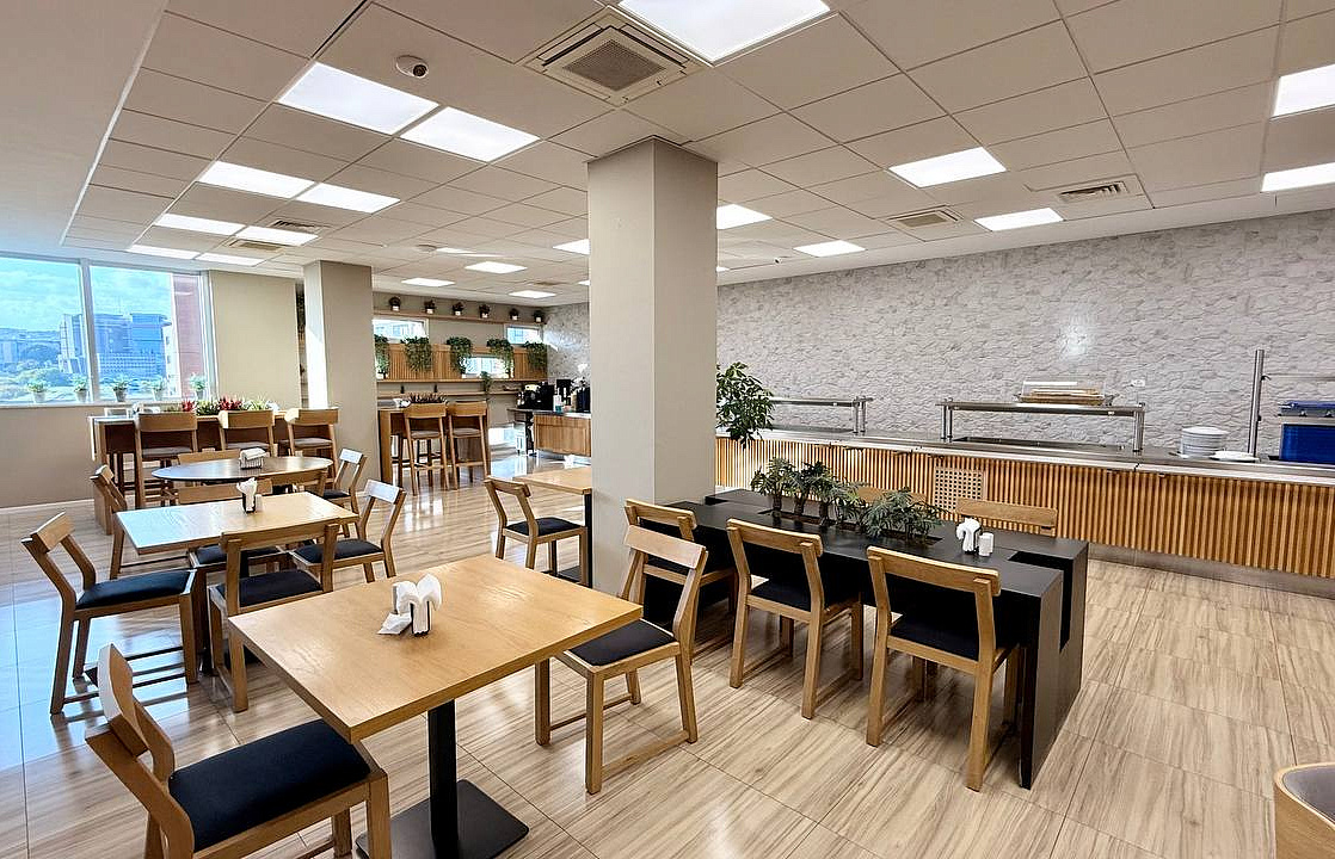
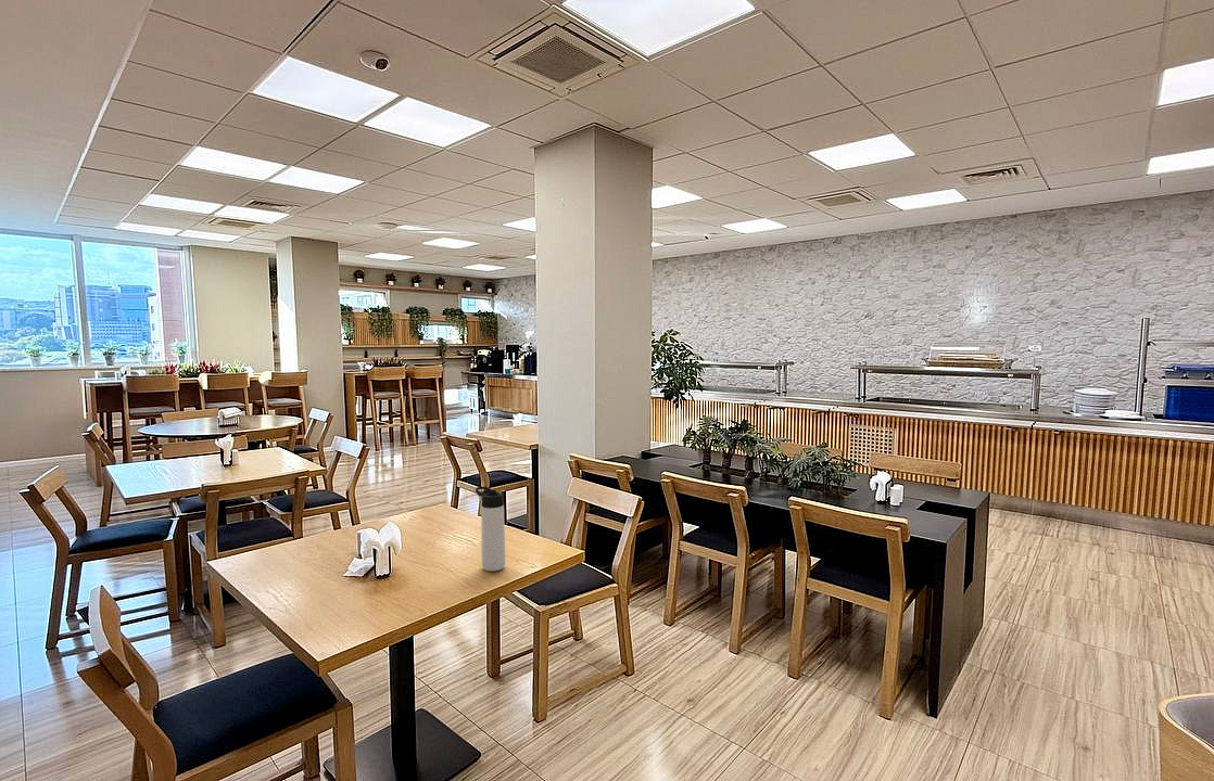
+ thermos bottle (489, 527)
